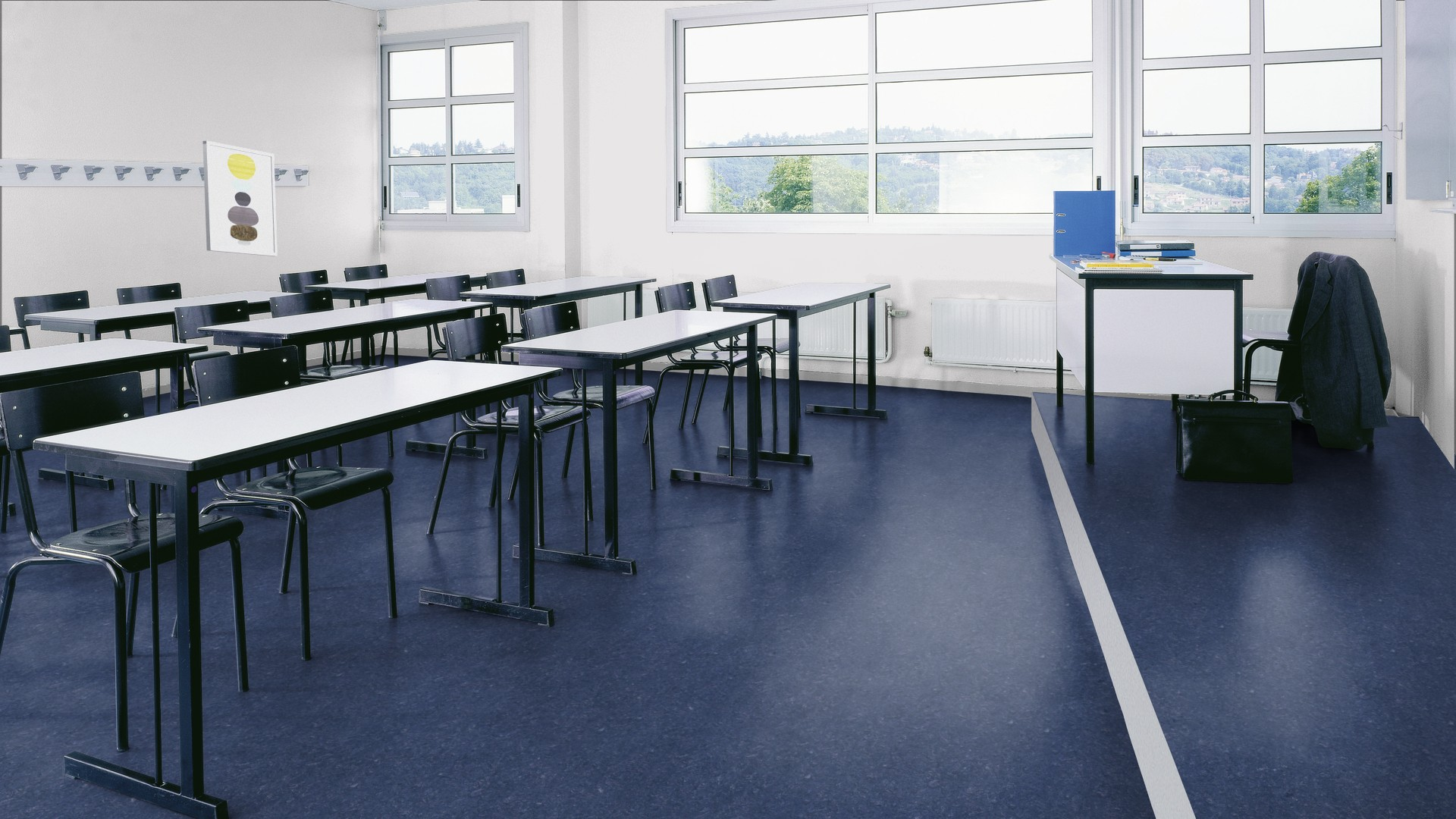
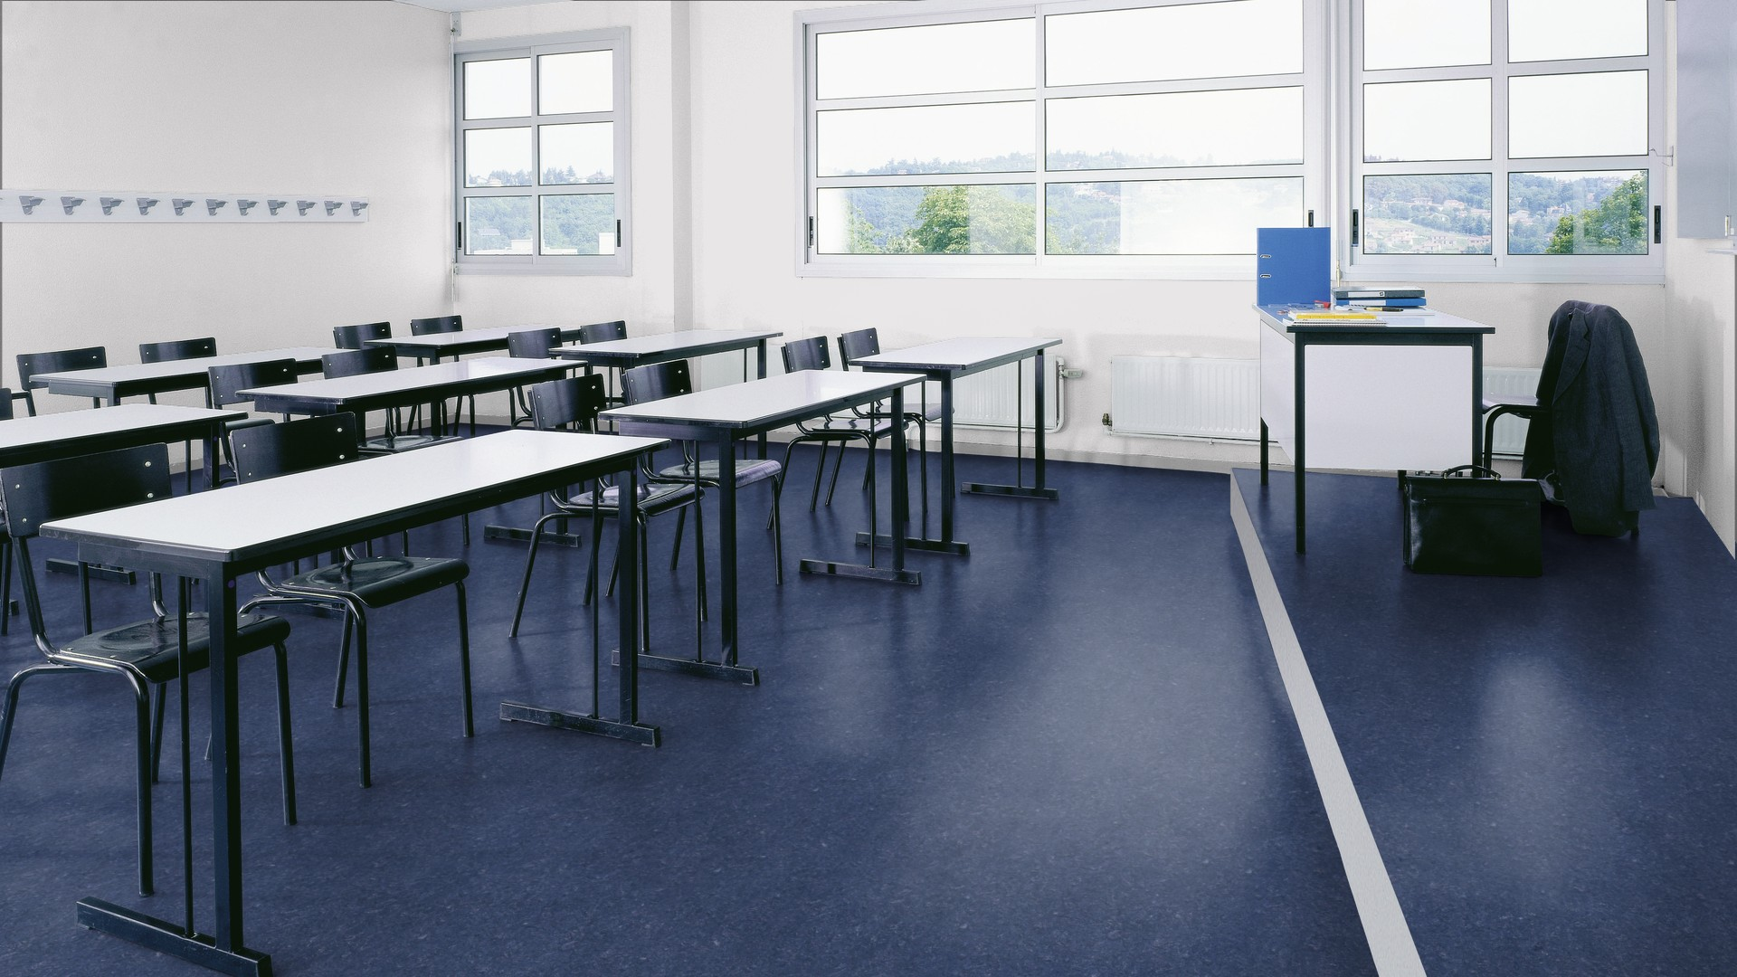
- wall art (242, 200)
